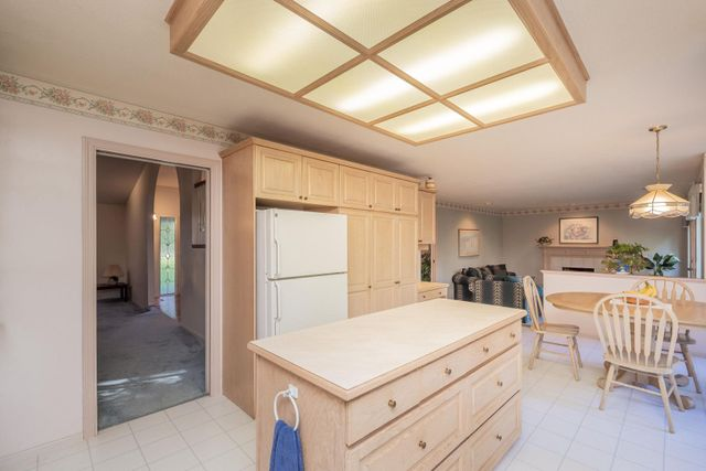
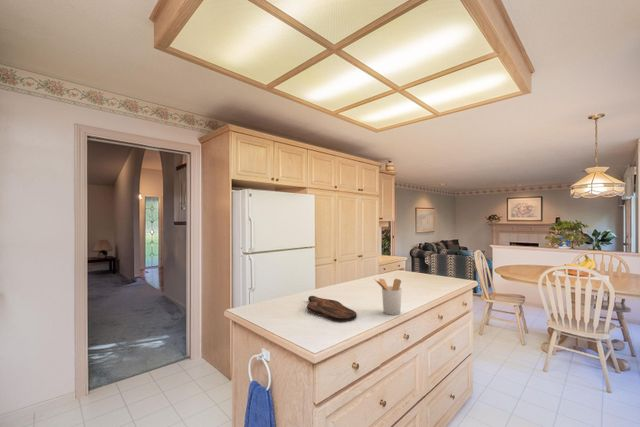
+ utensil holder (387, 294)
+ cutting board (325, 307)
